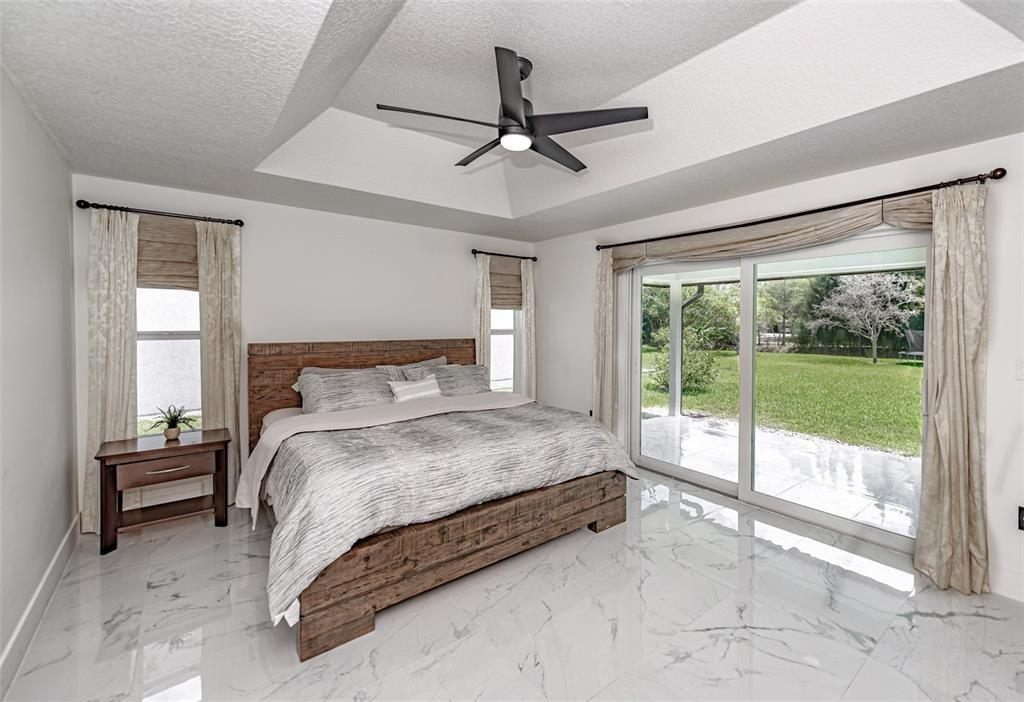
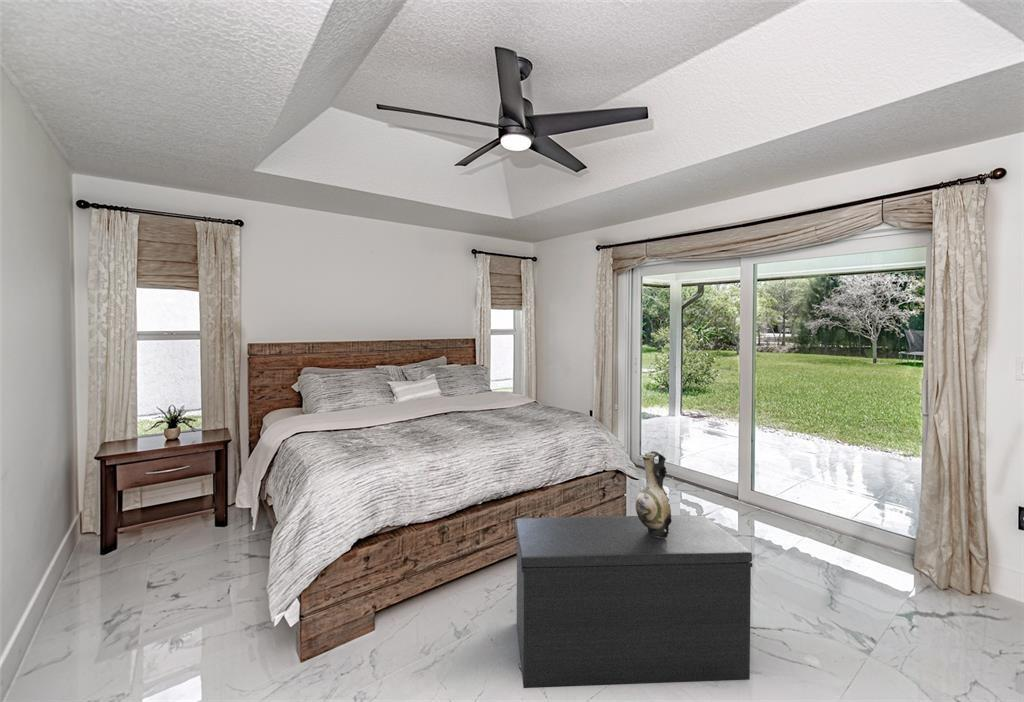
+ bench (622, 591)
+ decorative vase (649, 492)
